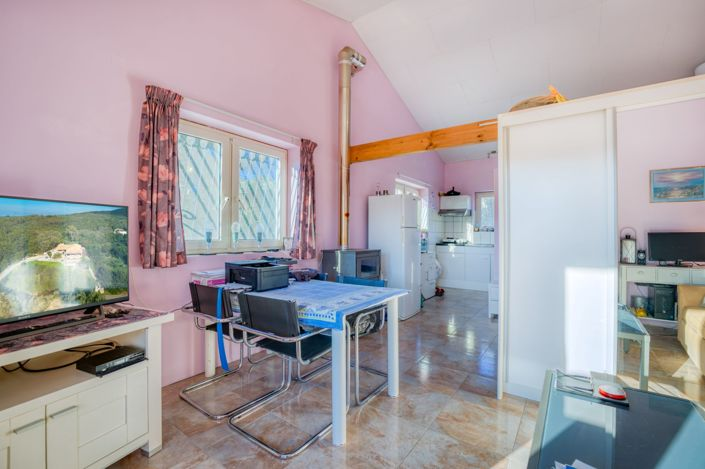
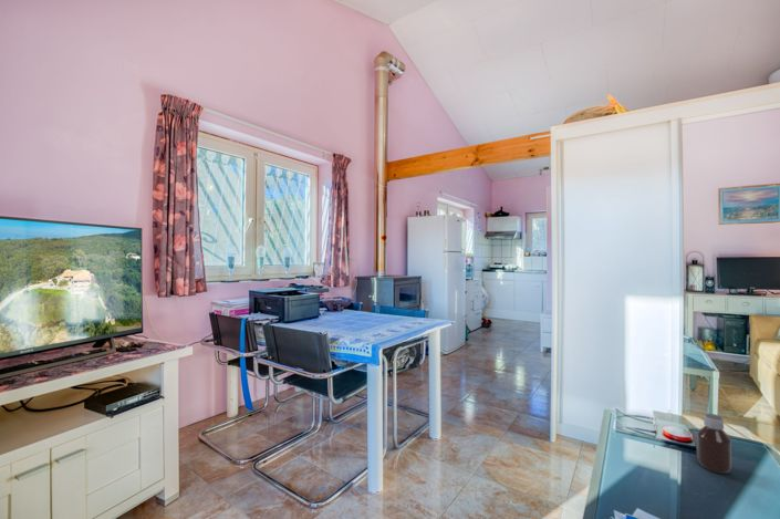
+ bottle (714, 442)
